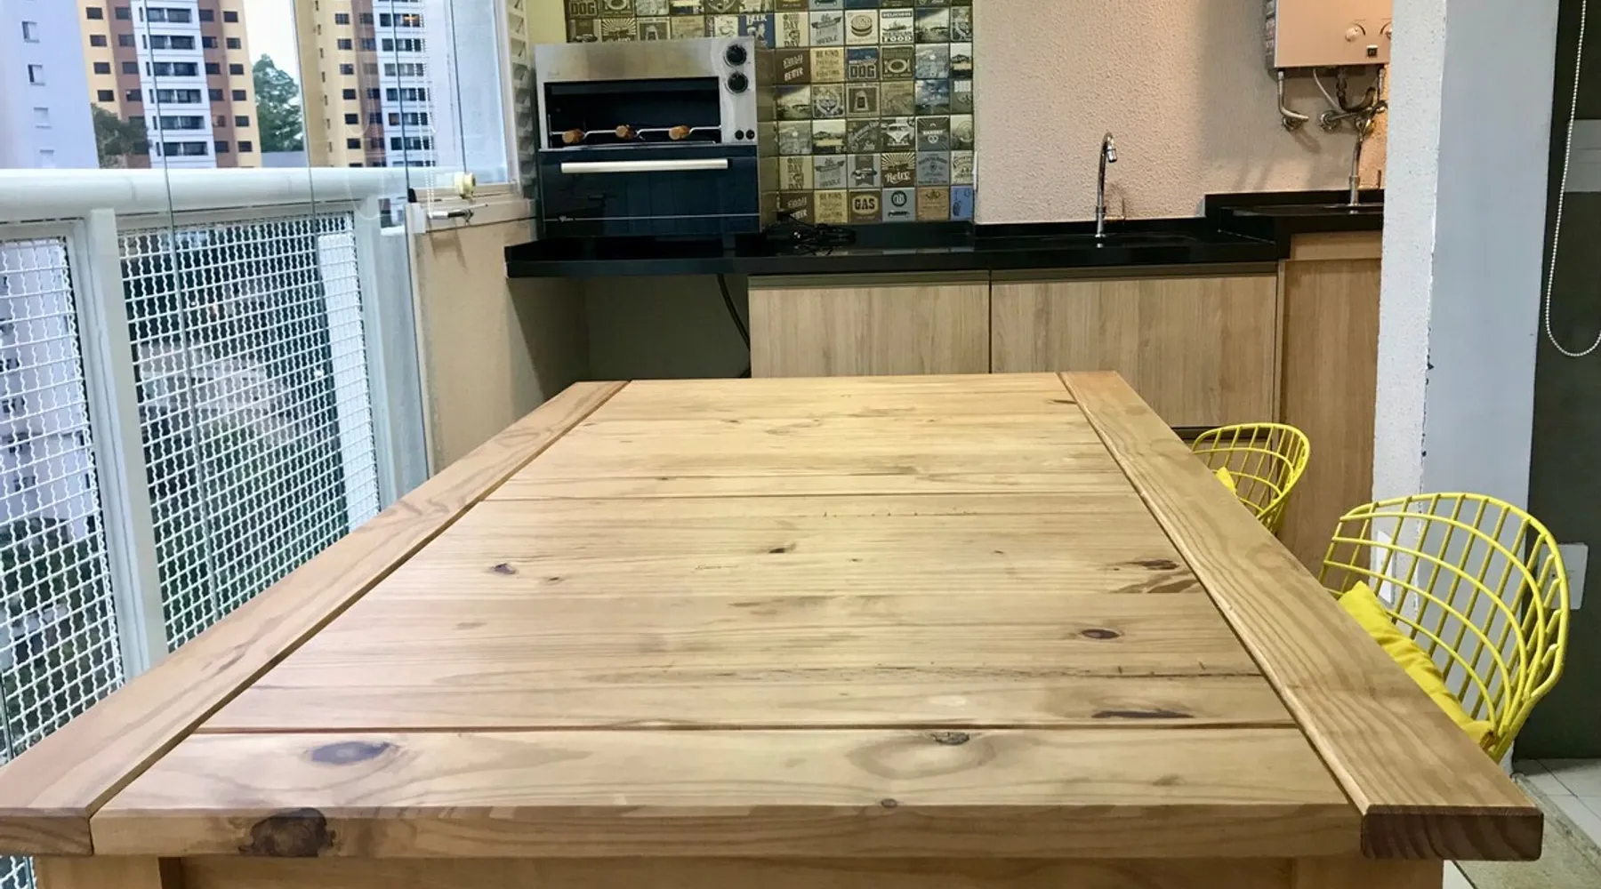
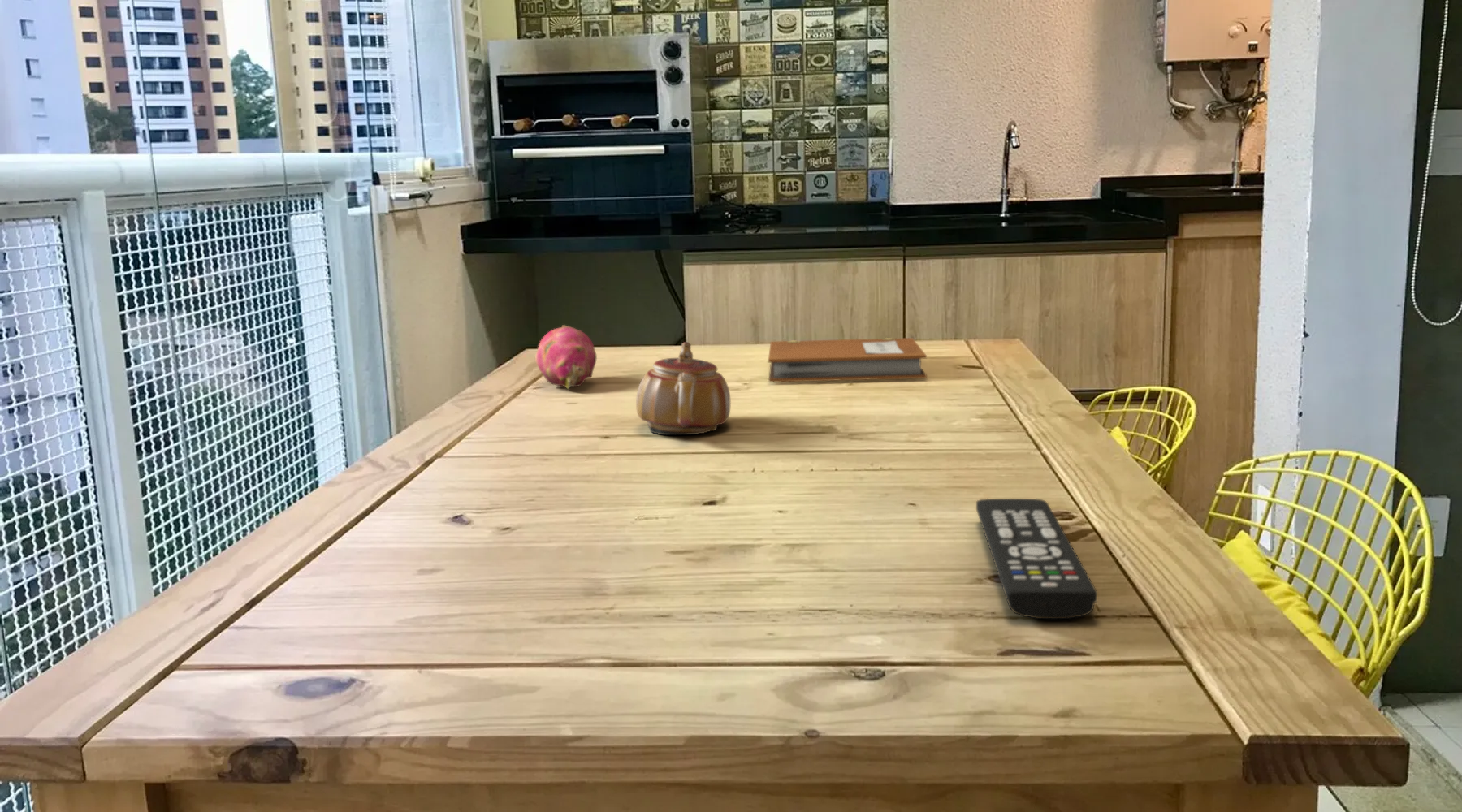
+ fruit (565, 355)
+ remote control (1028, 551)
+ teapot (681, 385)
+ notebook (848, 358)
